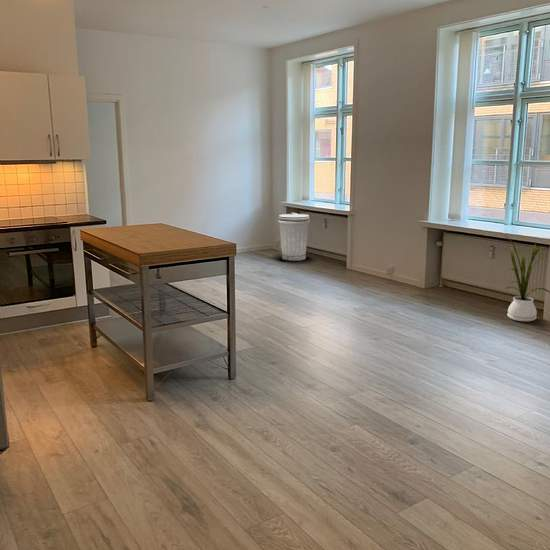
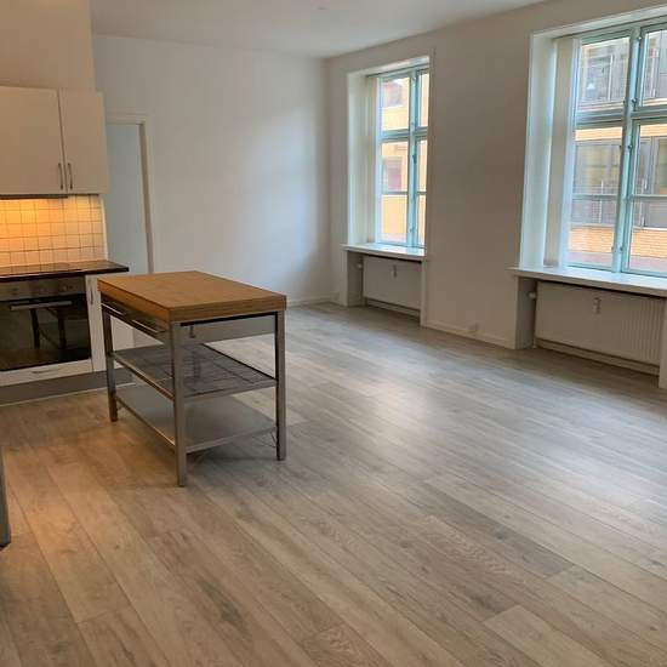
- house plant (522, 277)
- trash can (293, 236)
